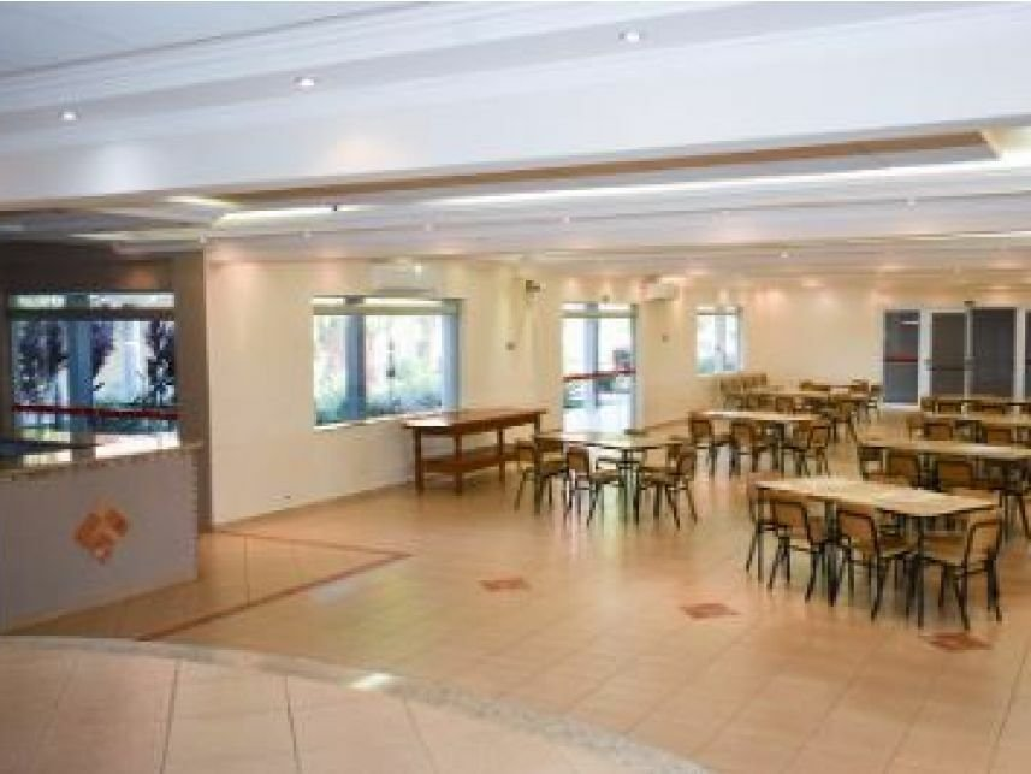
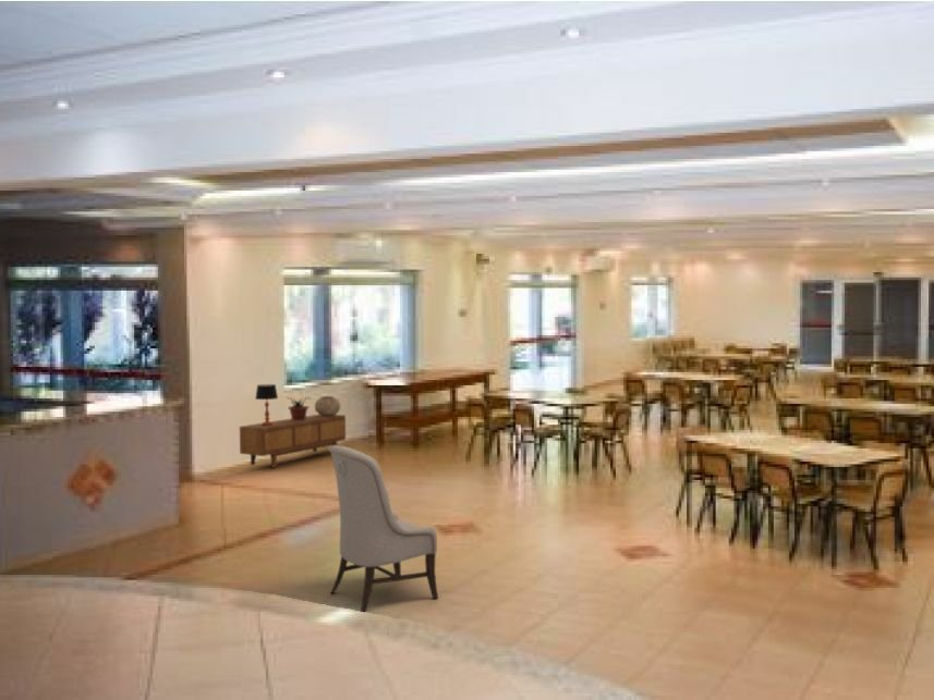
+ table lamp (266, 405)
+ potted plant (298, 408)
+ sideboard (294, 440)
+ chair (378, 519)
+ ceramic pot (327, 406)
